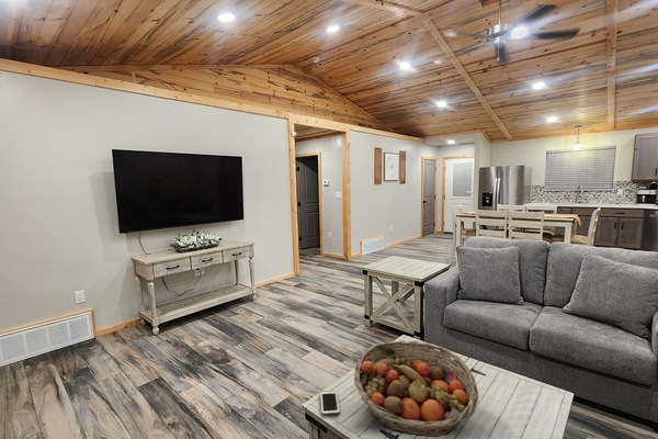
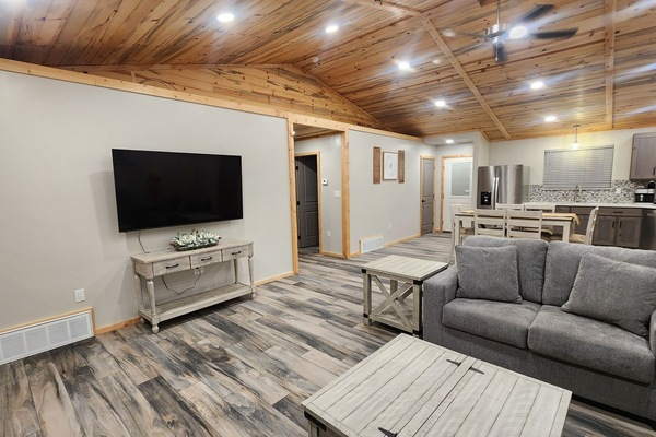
- cell phone (329, 402)
- fruit basket (412, 385)
